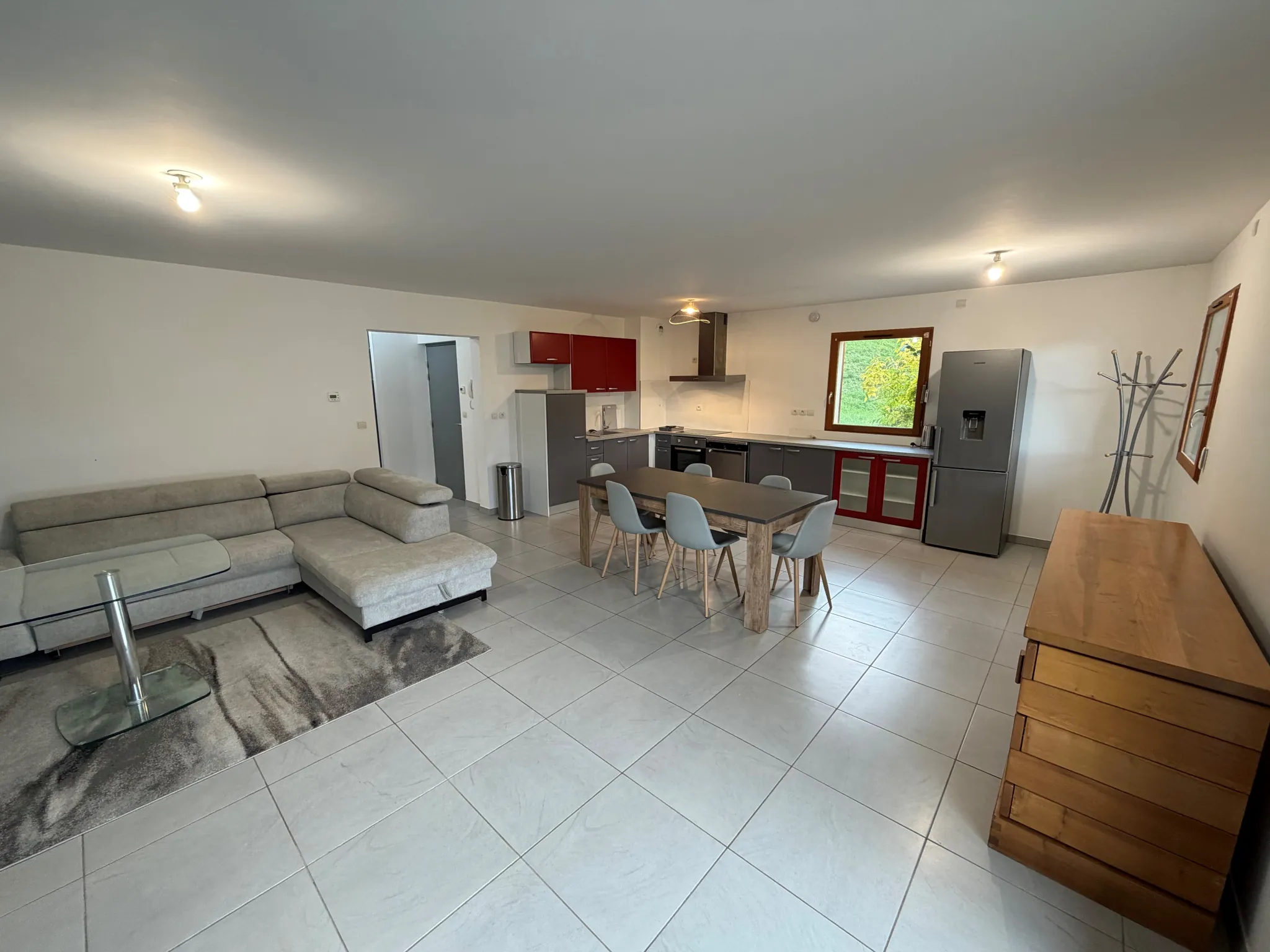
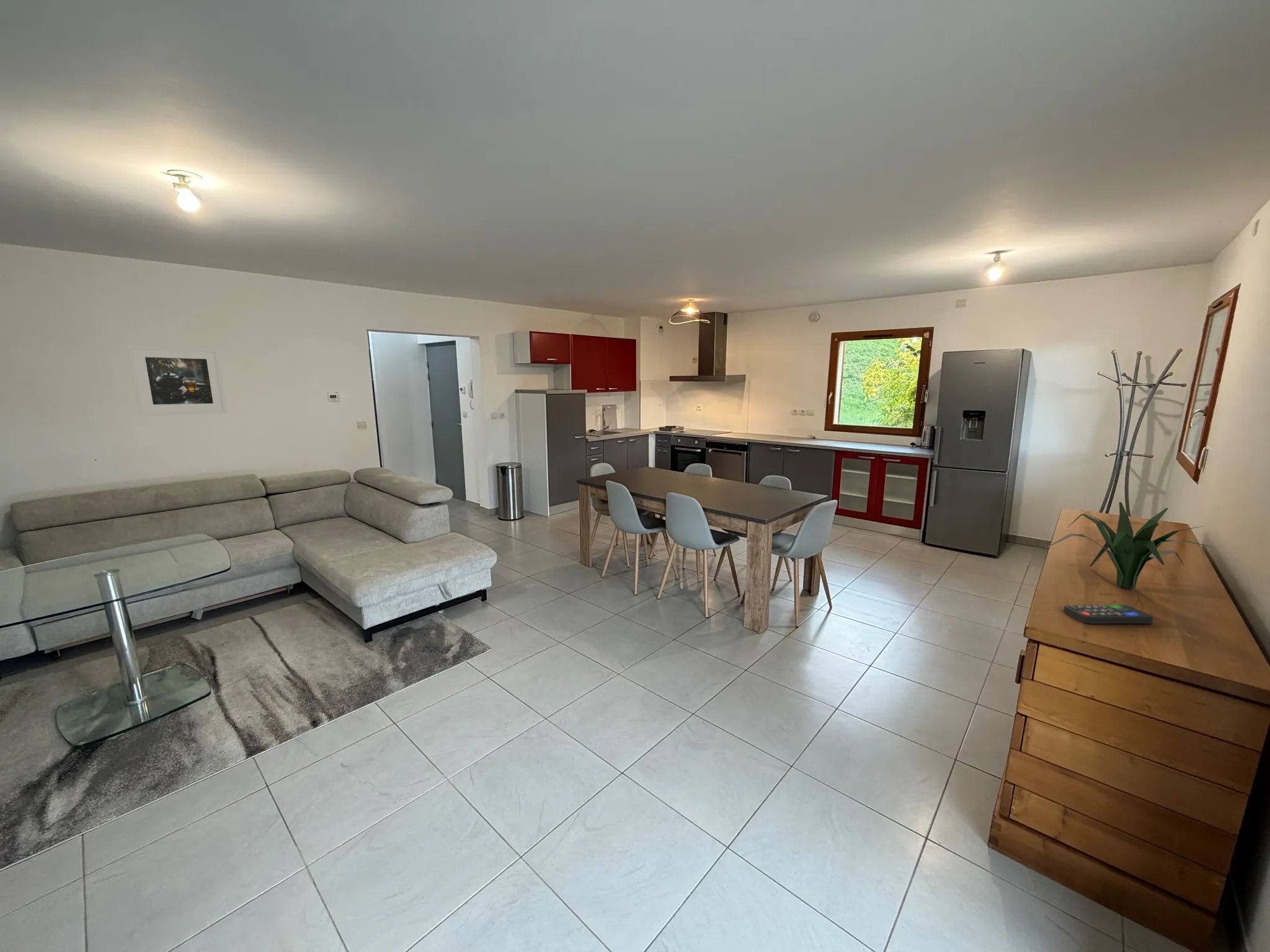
+ remote control (1107, 613)
+ plant (1129, 550)
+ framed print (180, 381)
